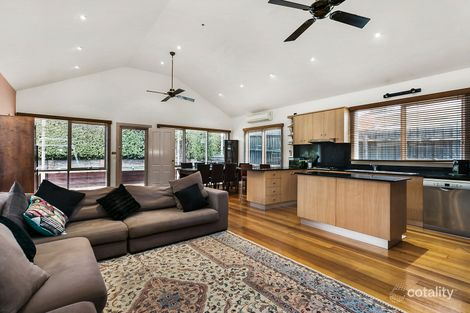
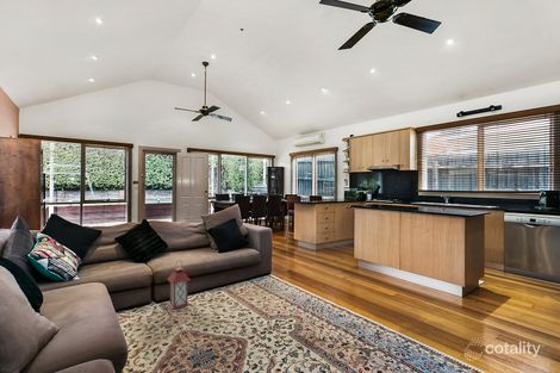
+ lantern (179, 281)
